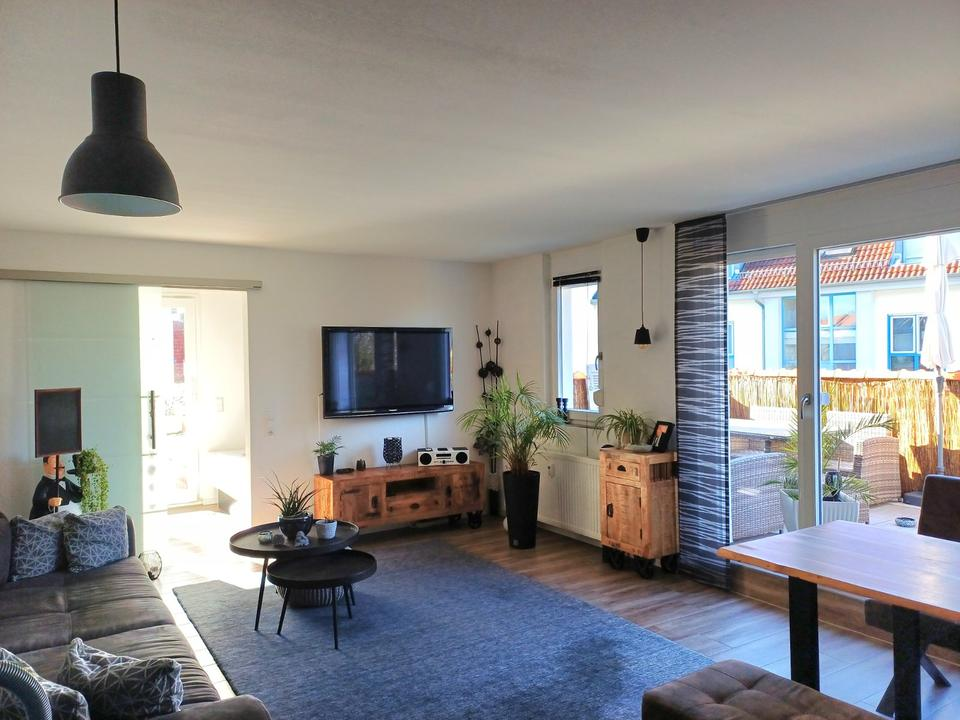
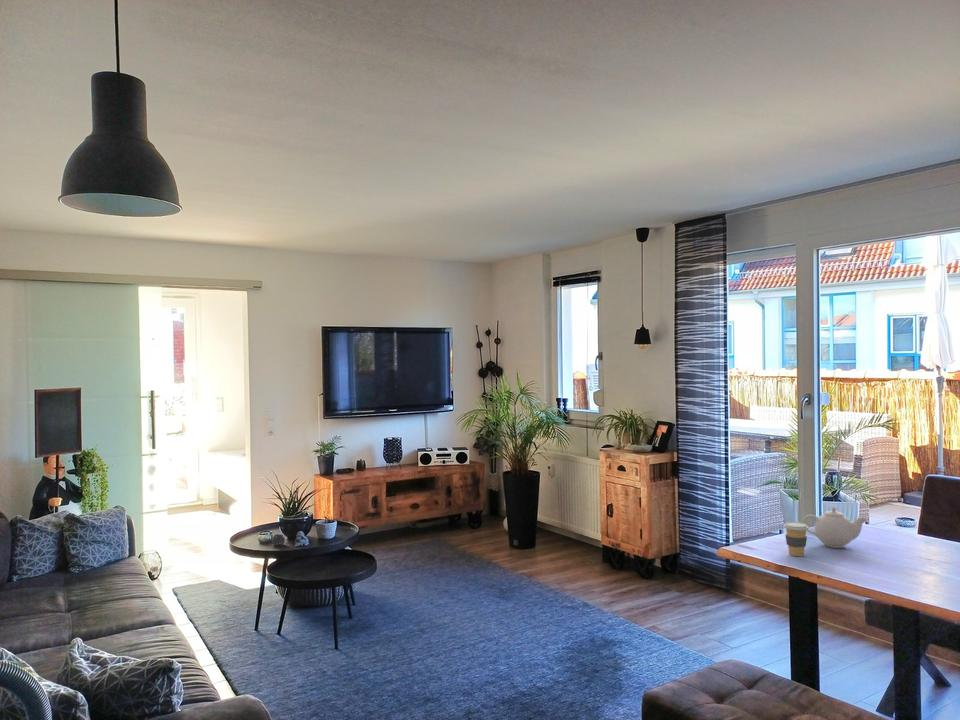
+ coffee cup (796, 539)
+ teapot (834, 526)
